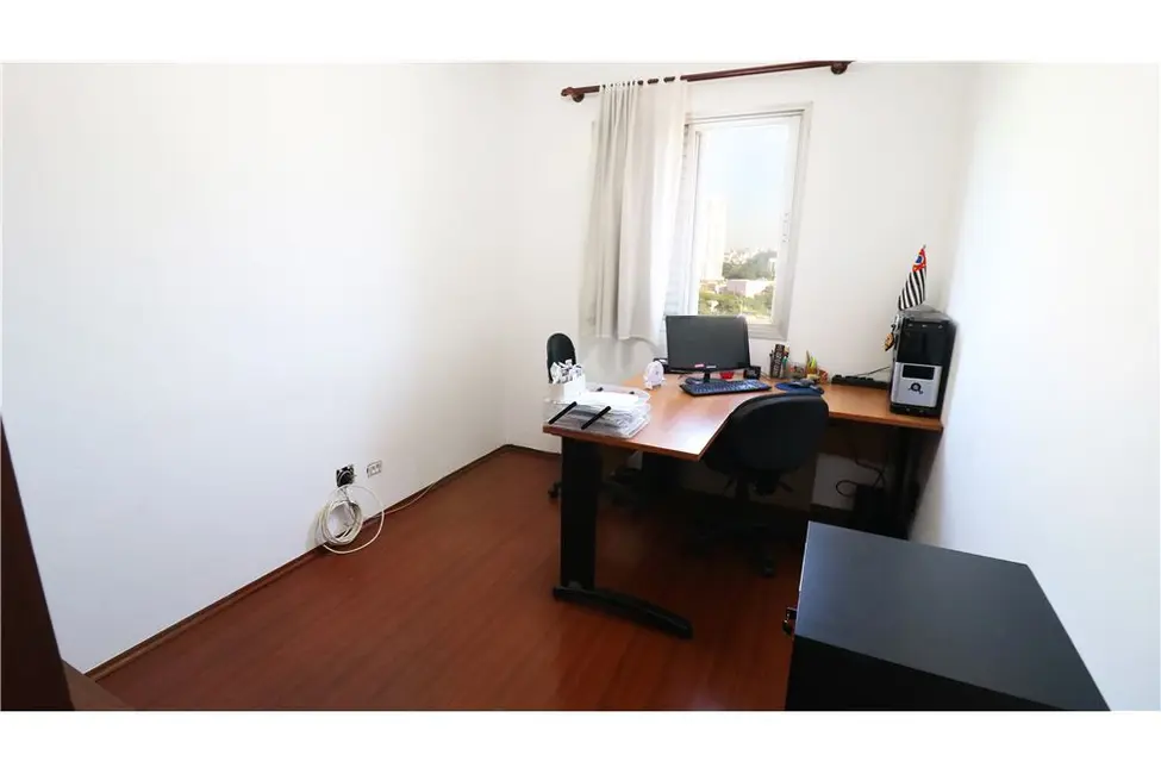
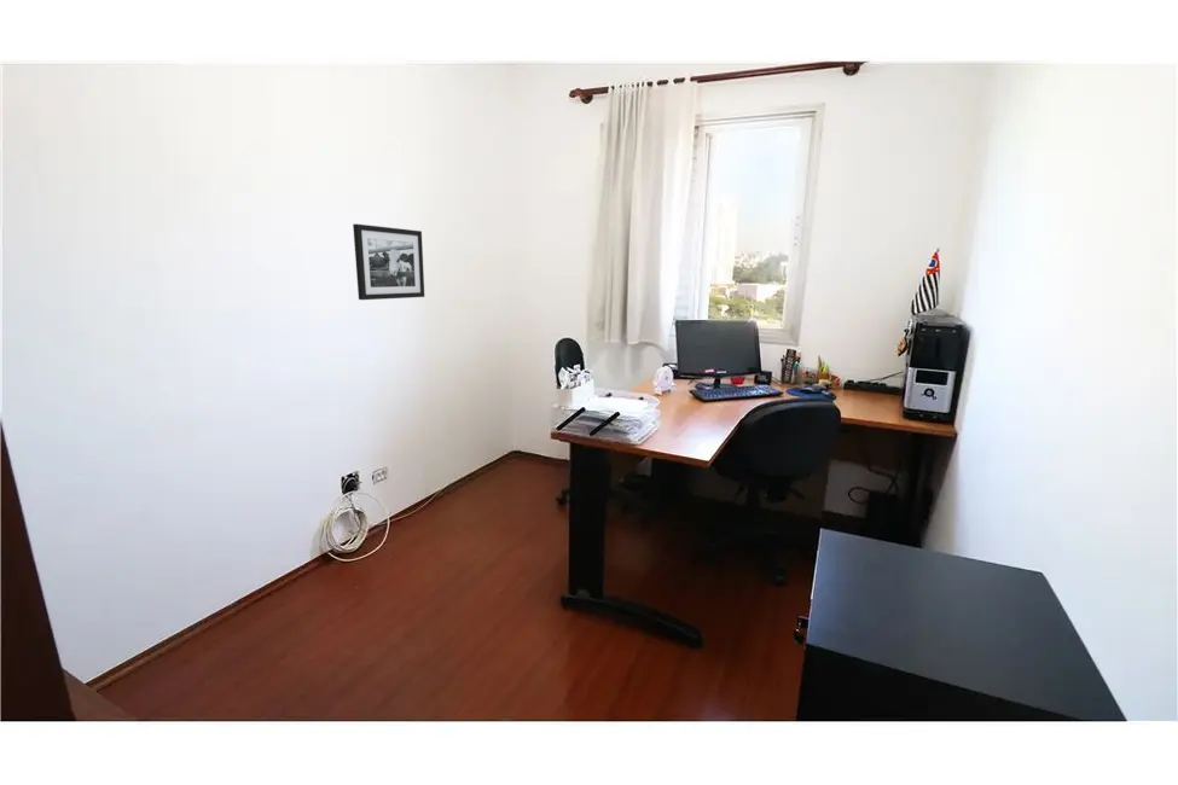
+ picture frame (391, 263)
